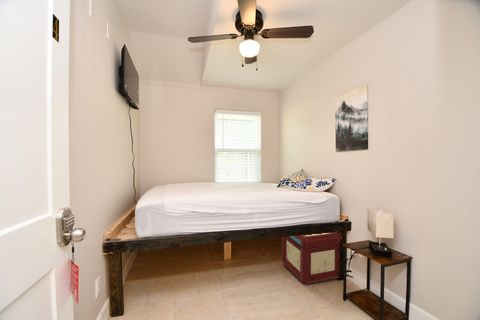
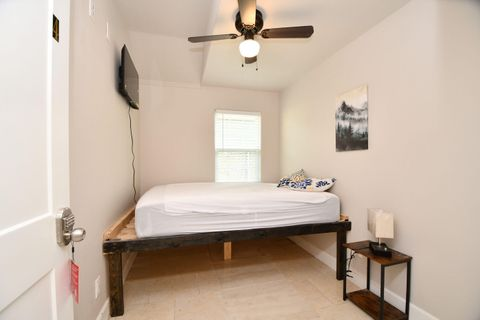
- storage box (310, 249)
